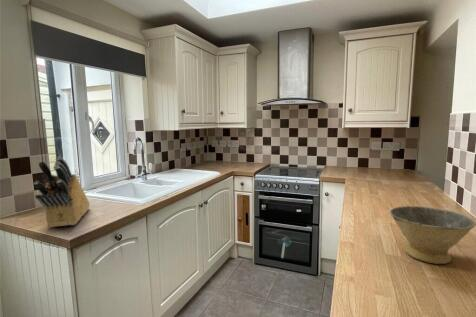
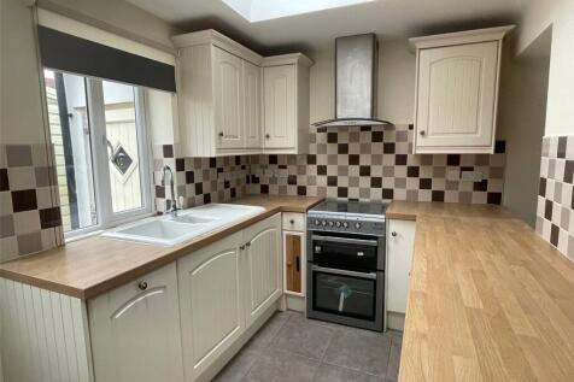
- knife block (64, 188)
- bowl (428, 234)
